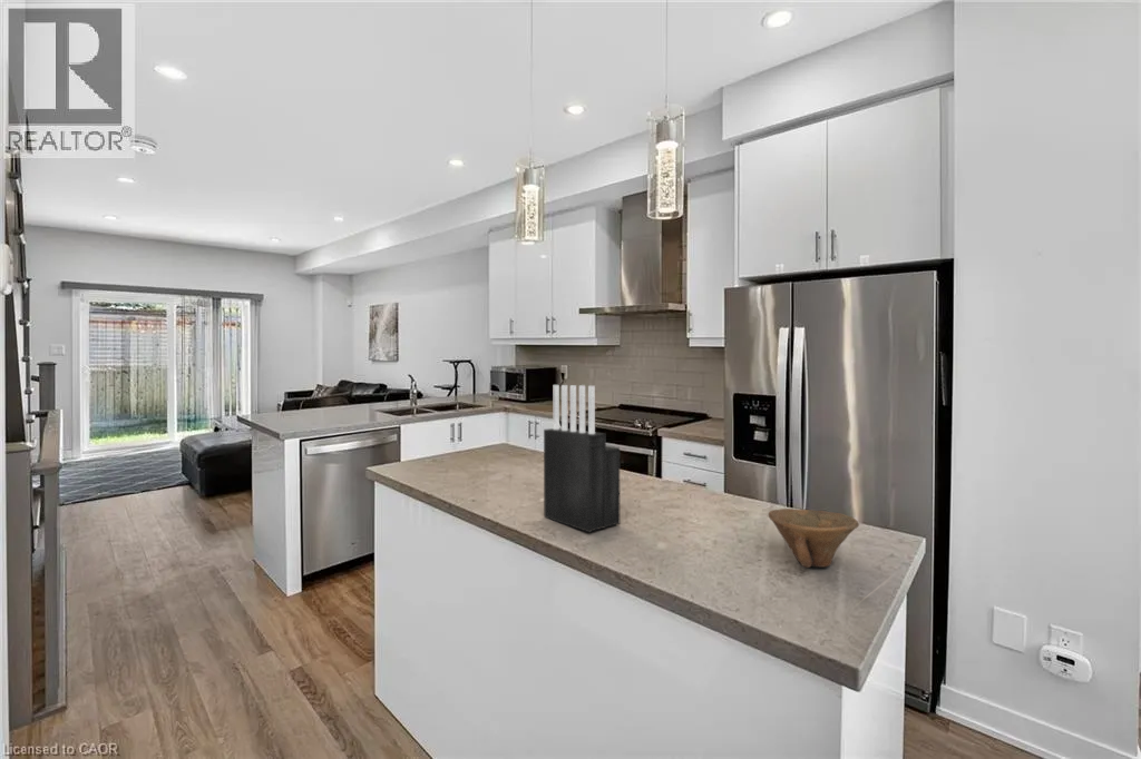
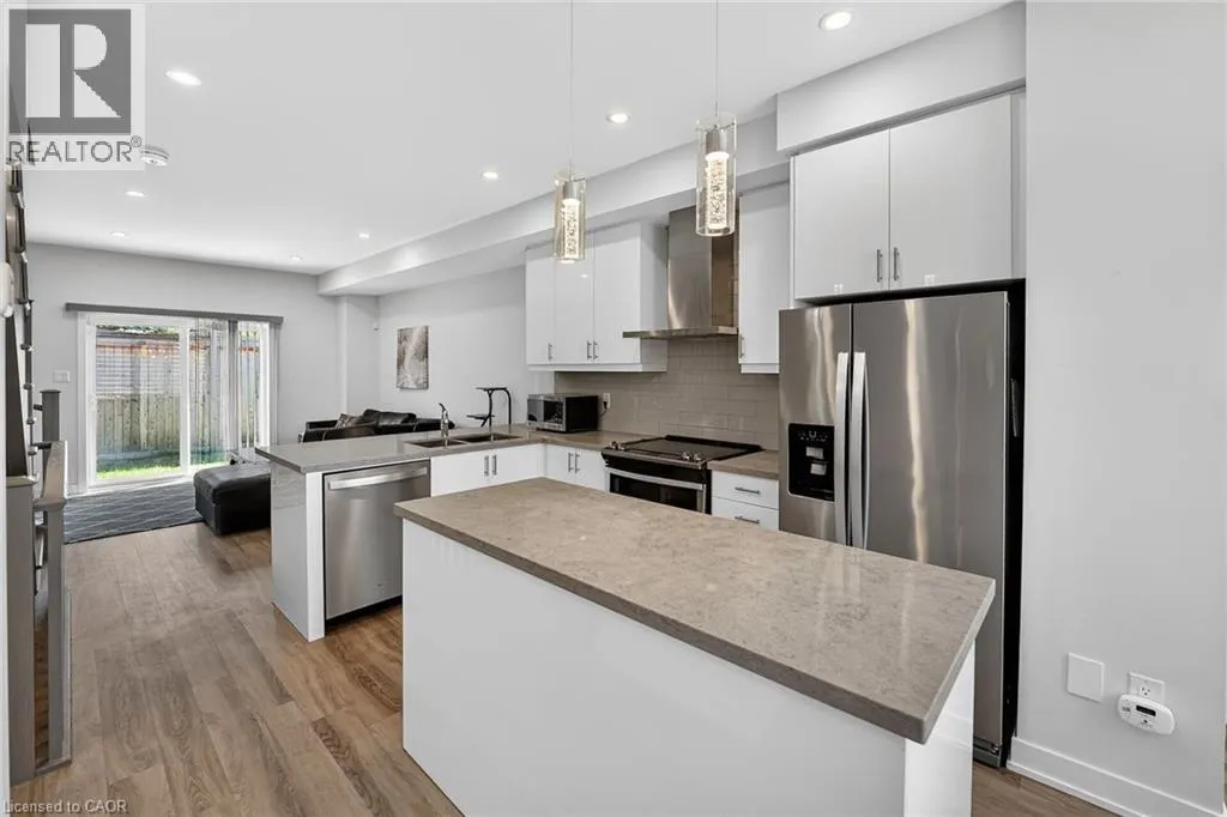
- bowl (811, 540)
- knife block (584, 452)
